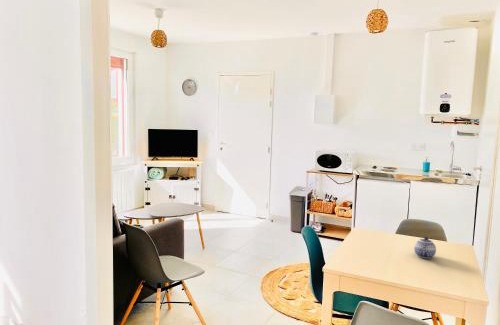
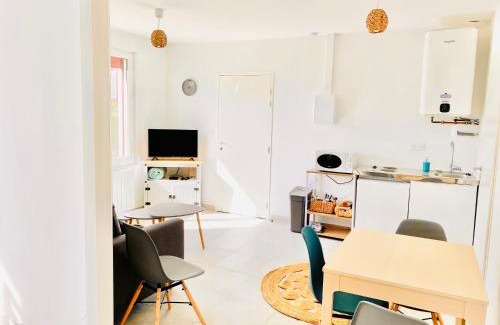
- teapot (425, 246)
